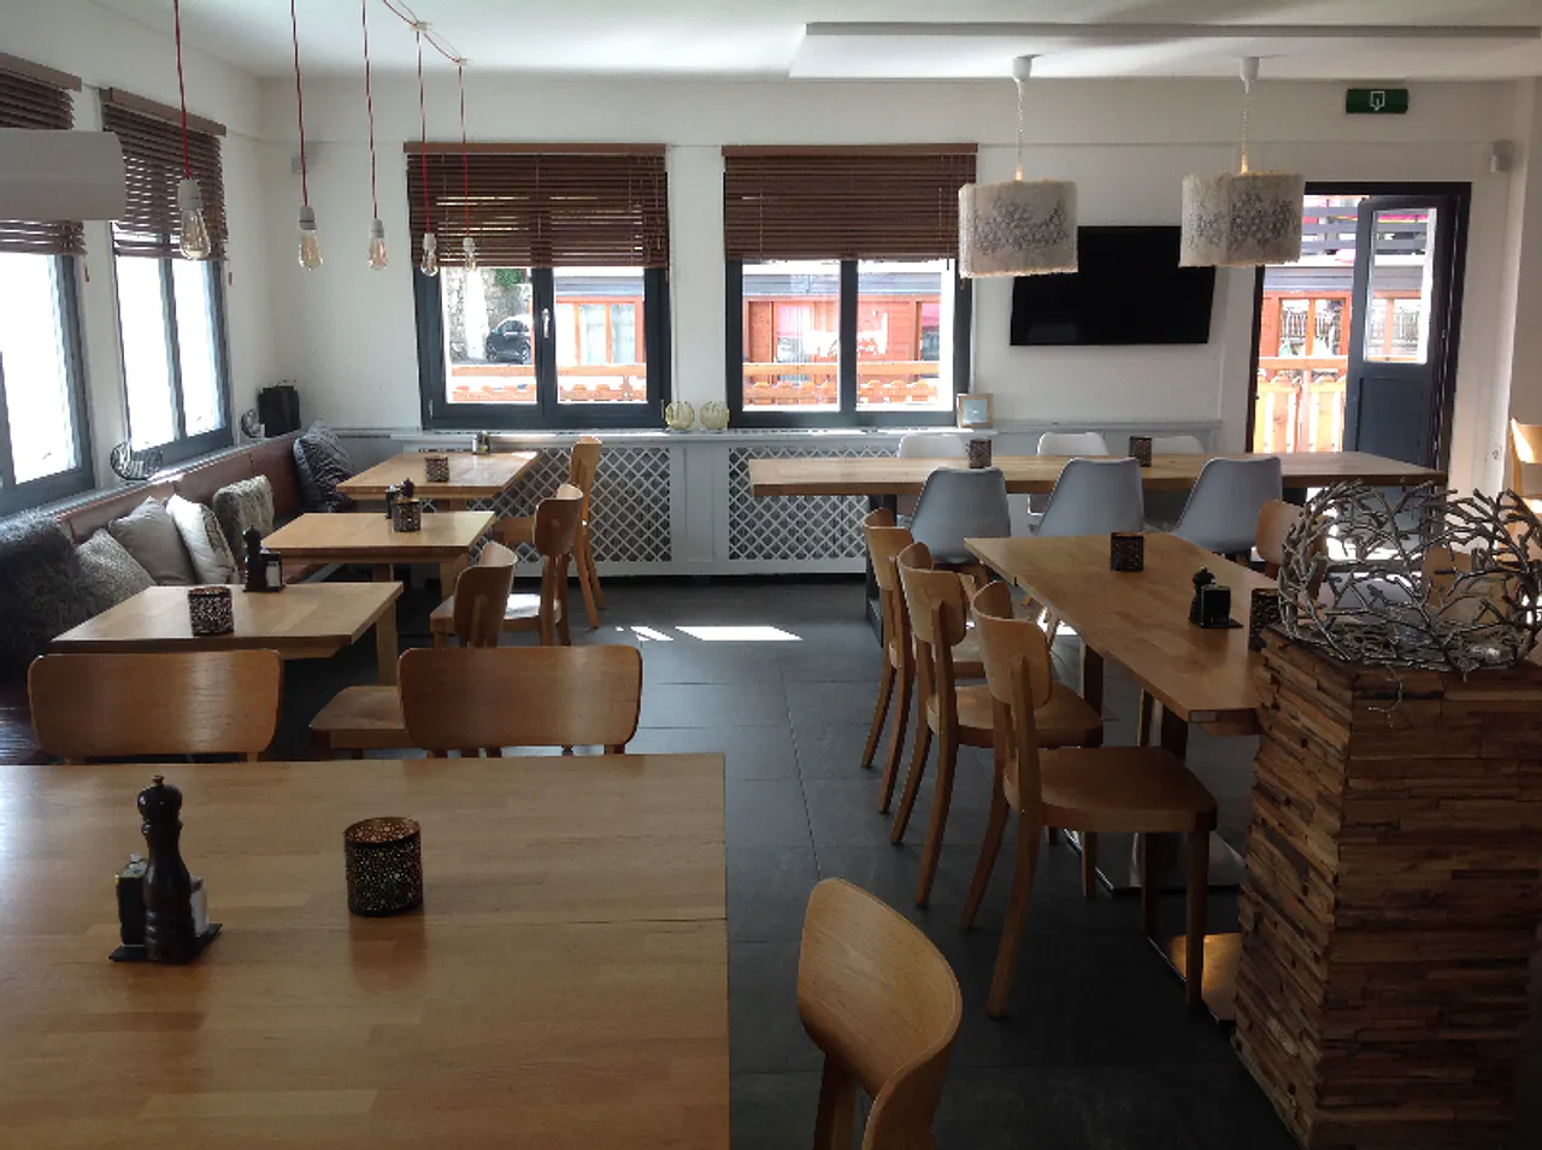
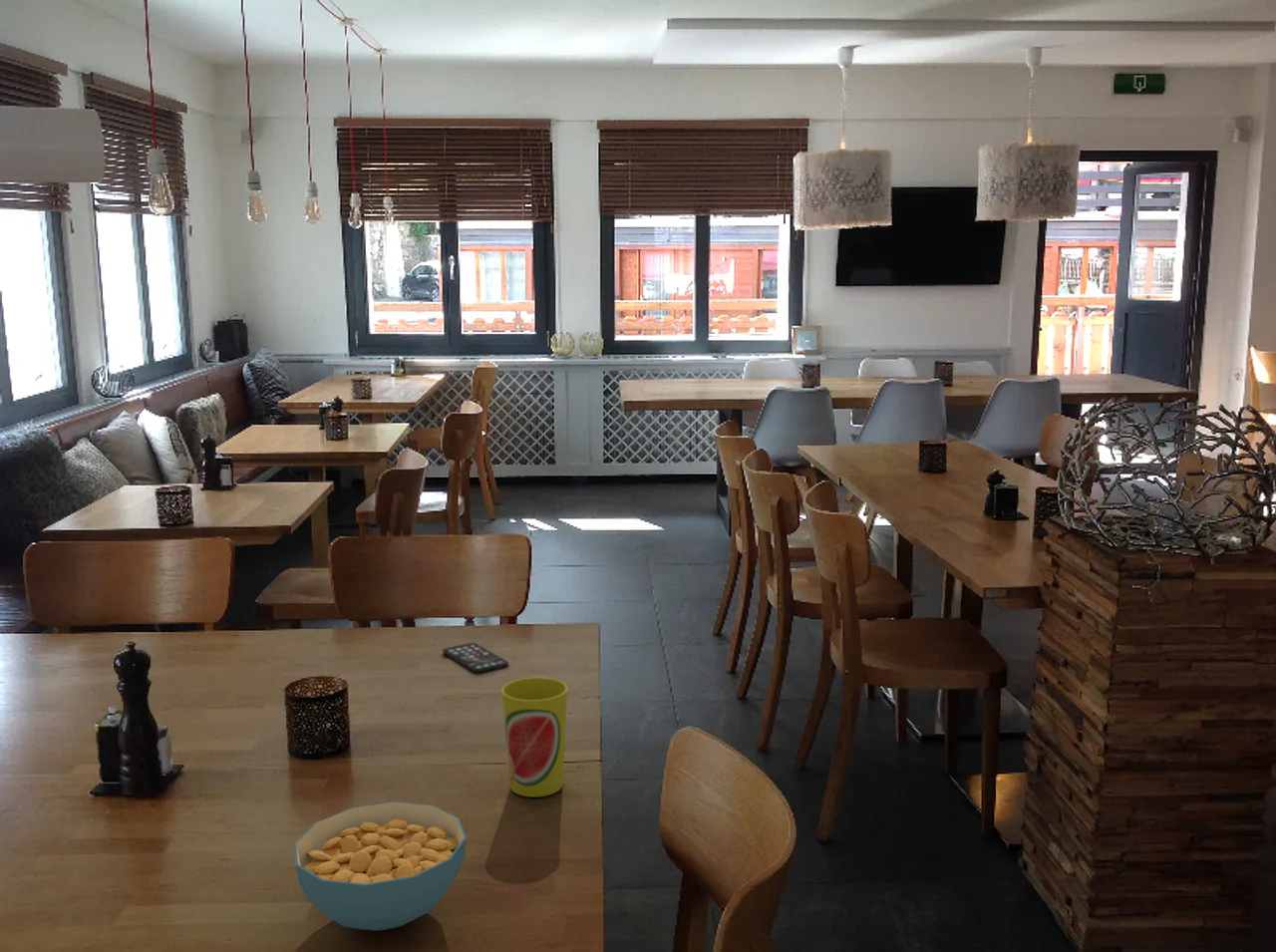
+ cup (535, 737)
+ cereal bowl (382, 878)
+ smartphone (475, 657)
